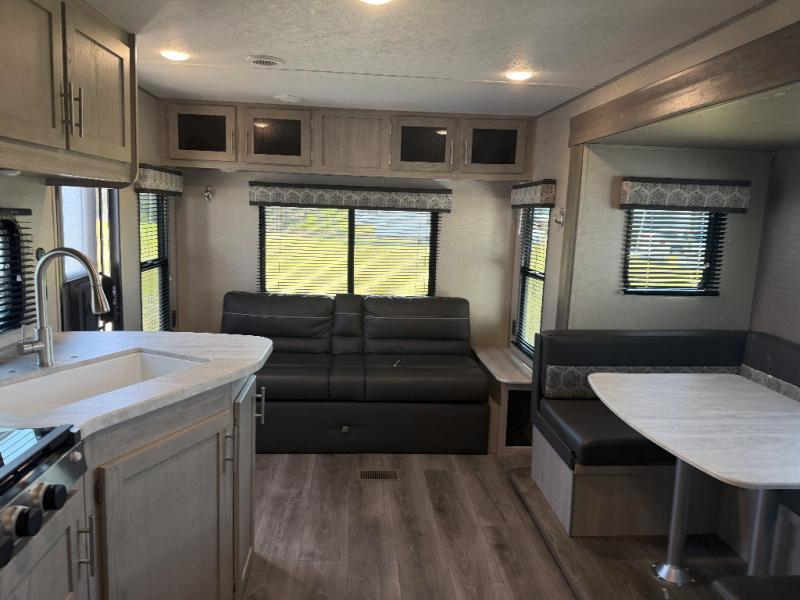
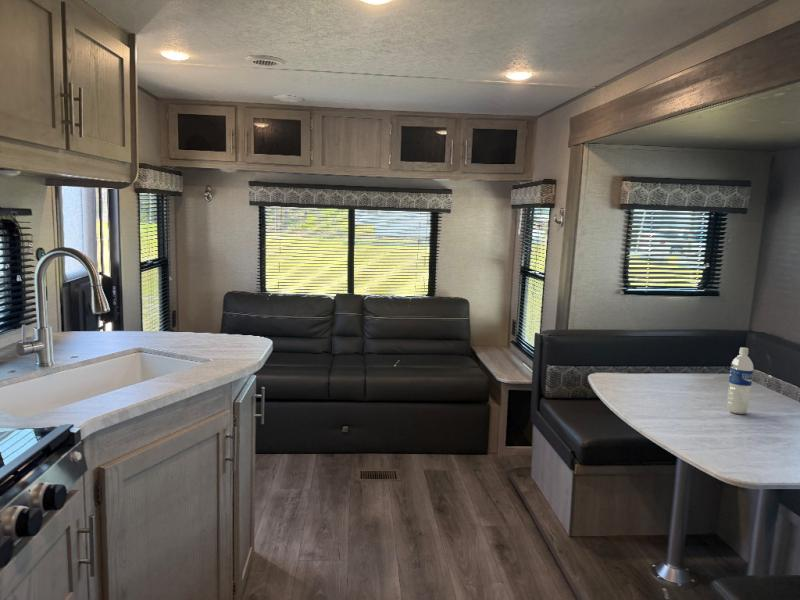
+ water bottle (740, 380)
